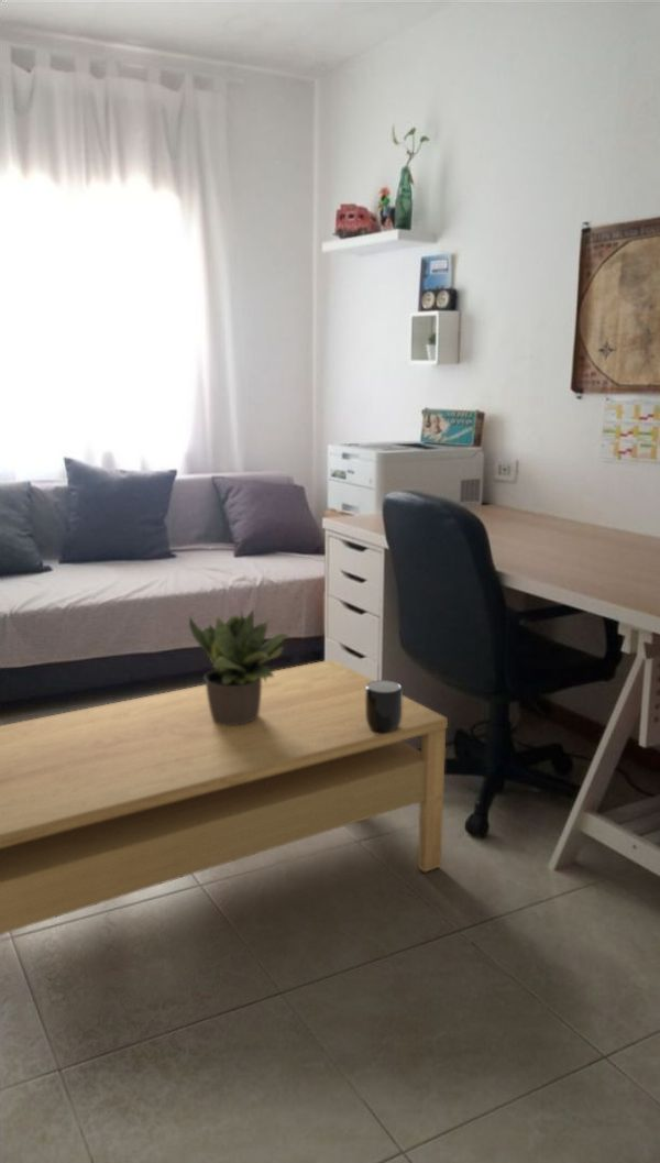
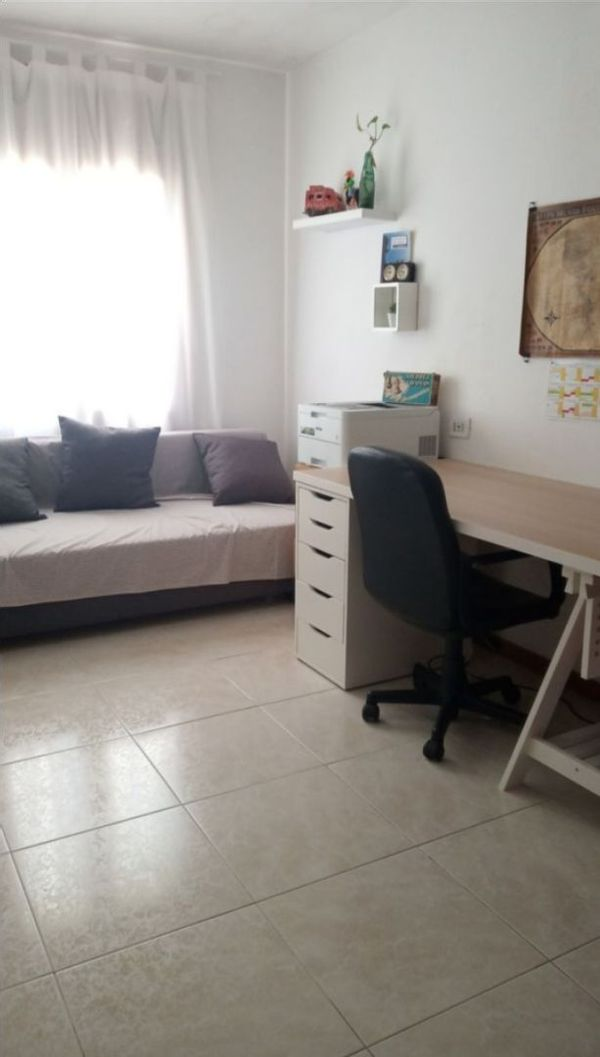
- potted plant (237, 665)
- coffee table (183, 811)
- mug (380, 704)
